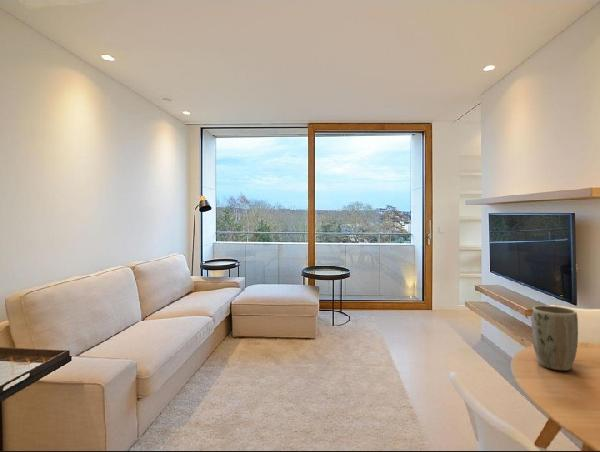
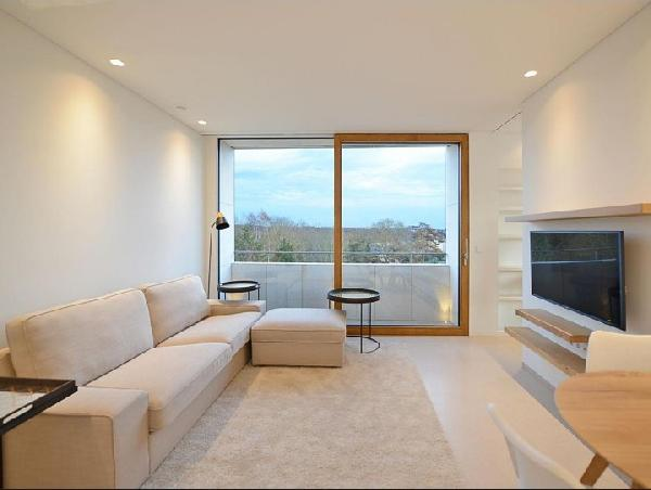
- plant pot (554, 337)
